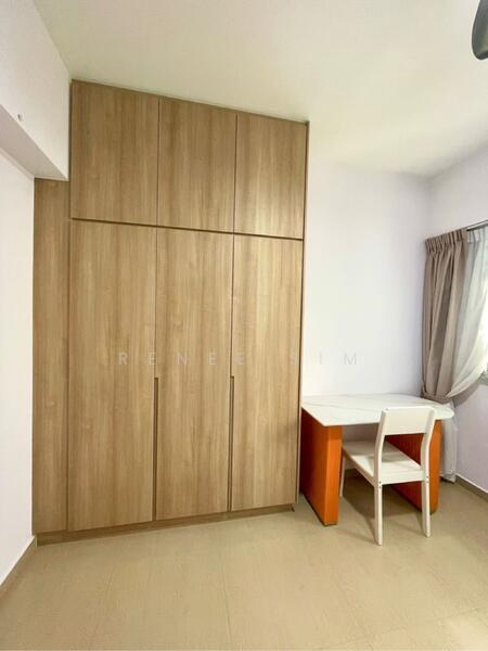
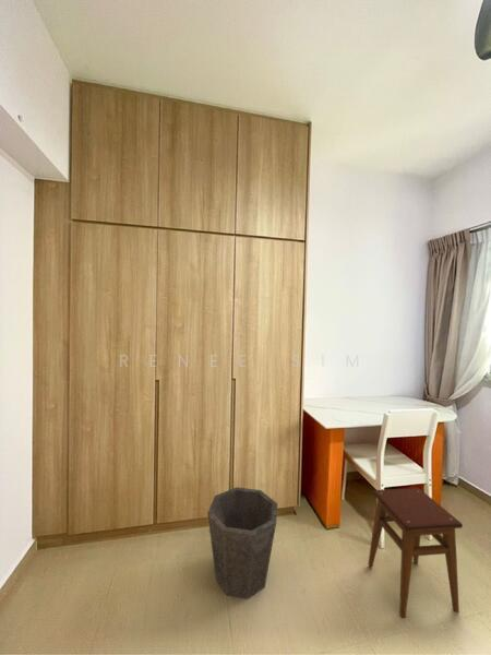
+ waste bin (242, 540)
+ stool (411, 545)
